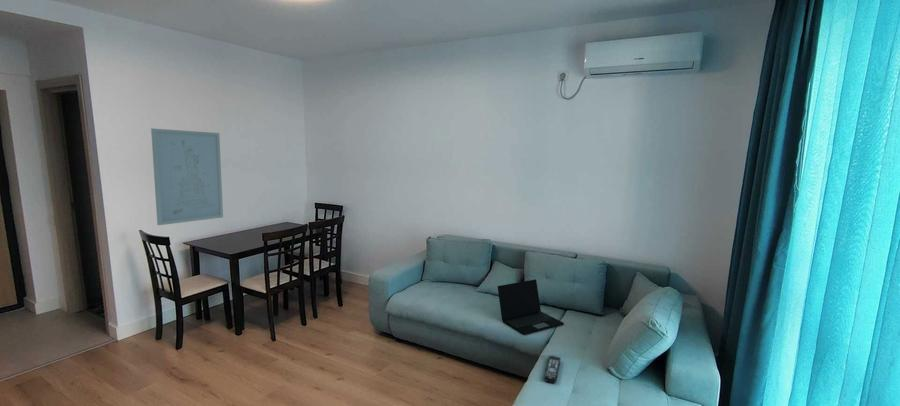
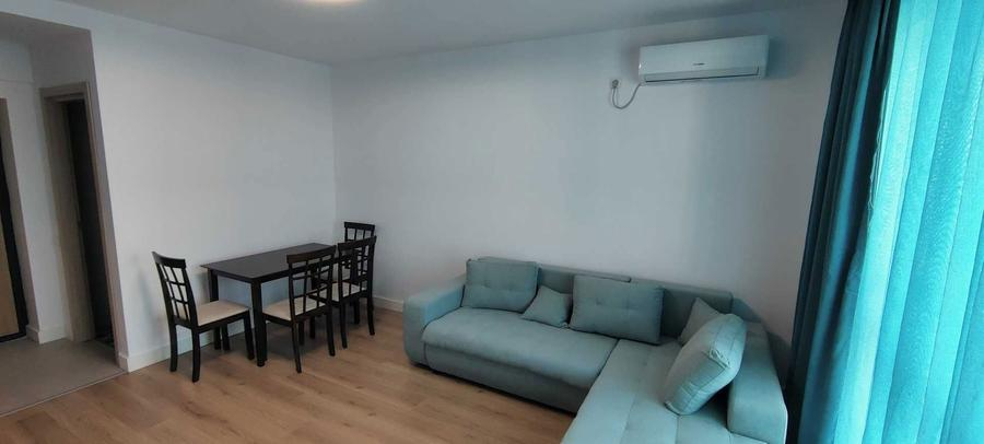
- remote control (552, 368)
- wall art (190, 176)
- laptop (530, 305)
